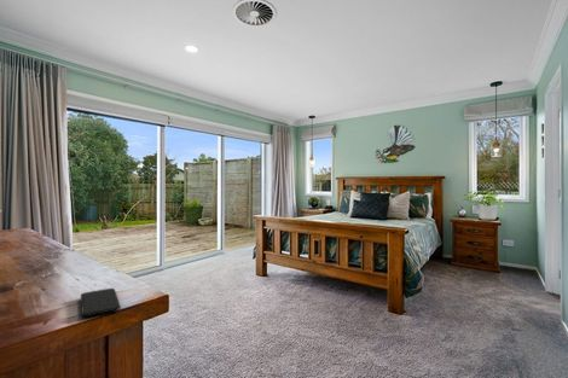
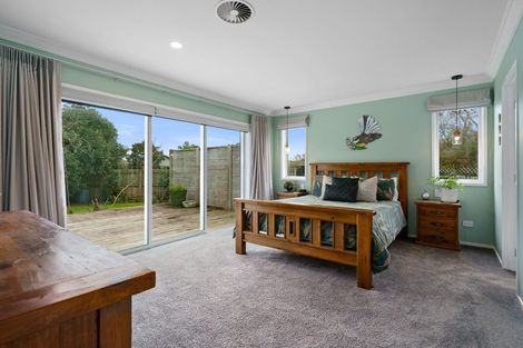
- smartphone (99, 301)
